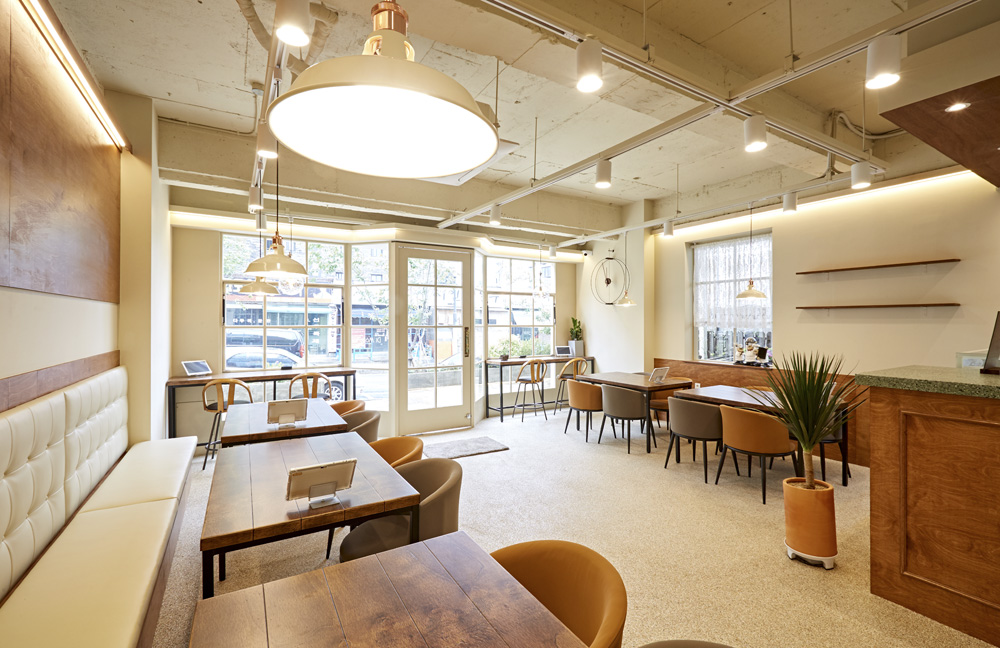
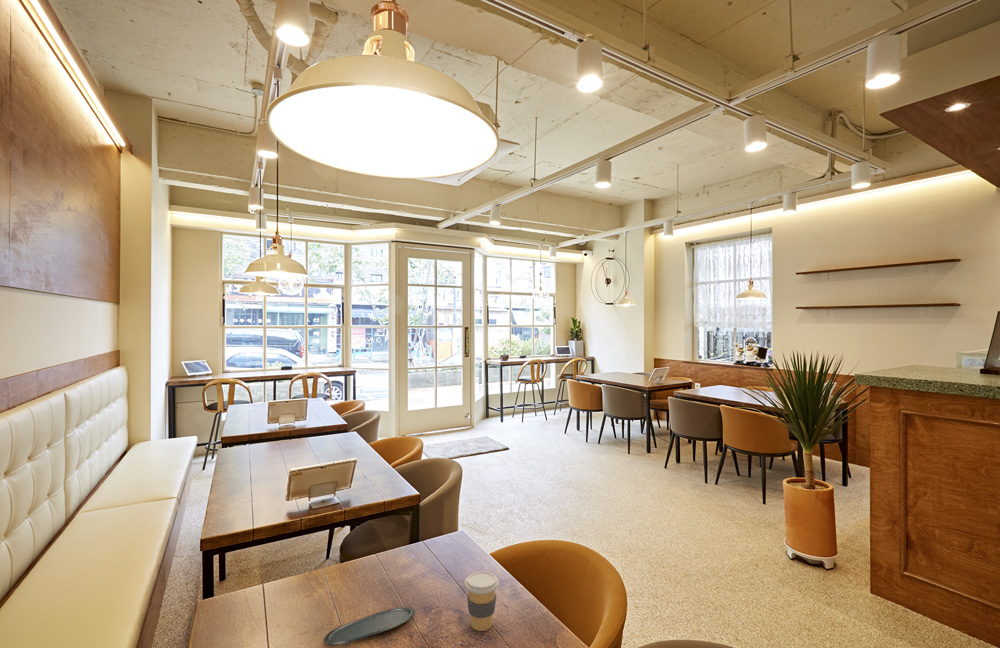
+ oval tray (371, 624)
+ coffee cup (481, 601)
